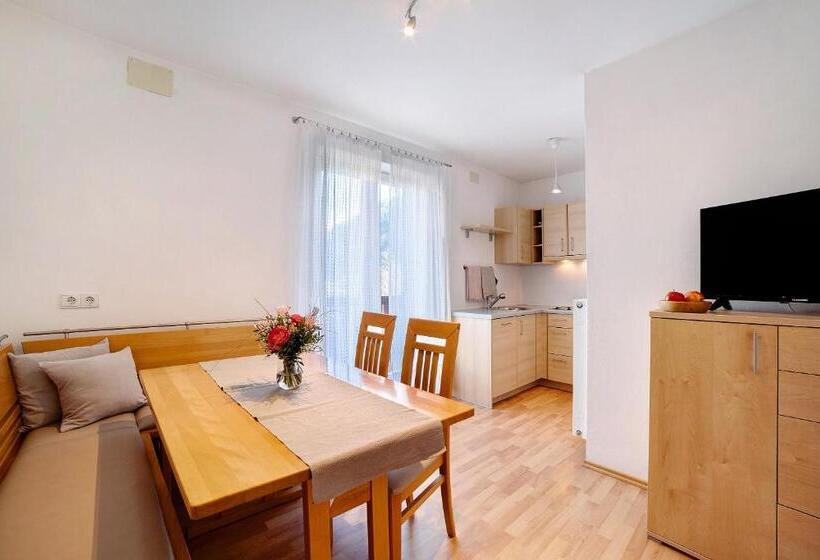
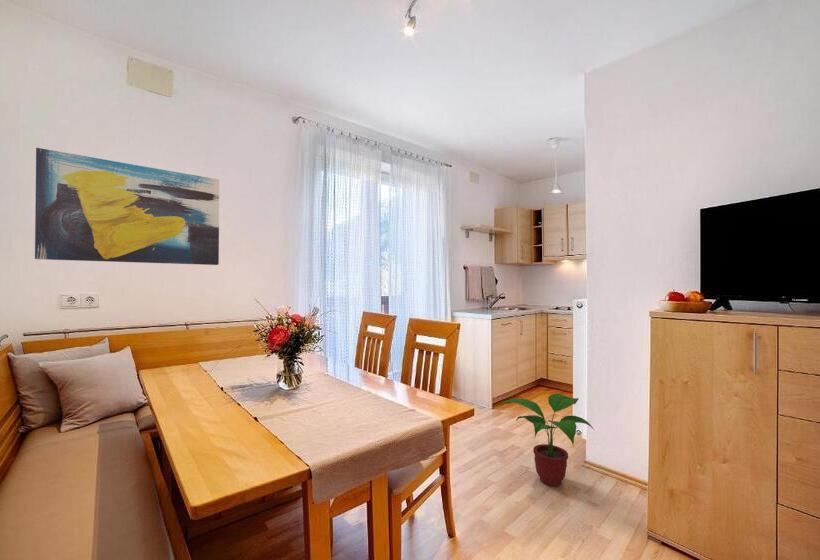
+ wall art (139, 214)
+ potted plant (548, 435)
